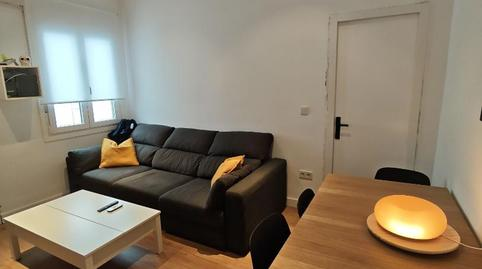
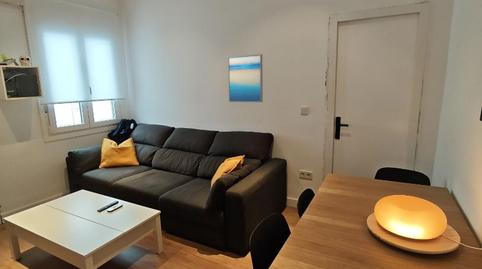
+ wall art (245, 79)
